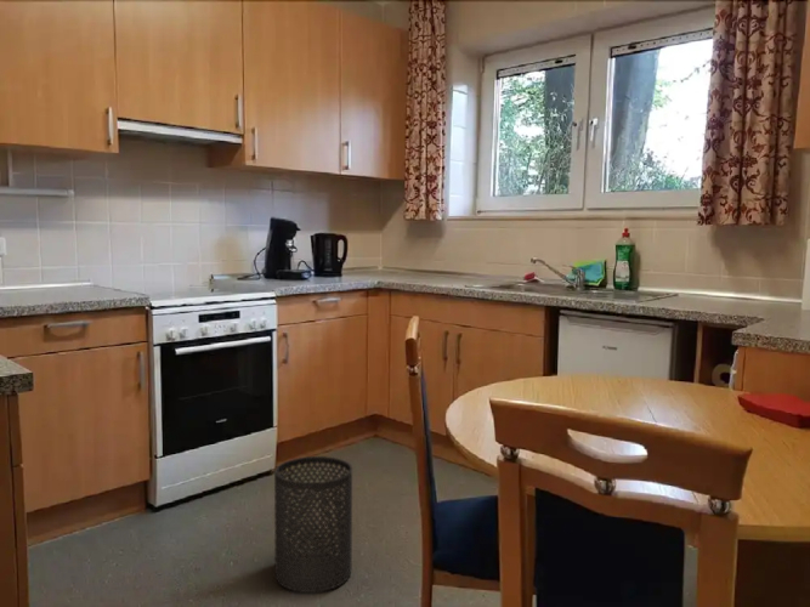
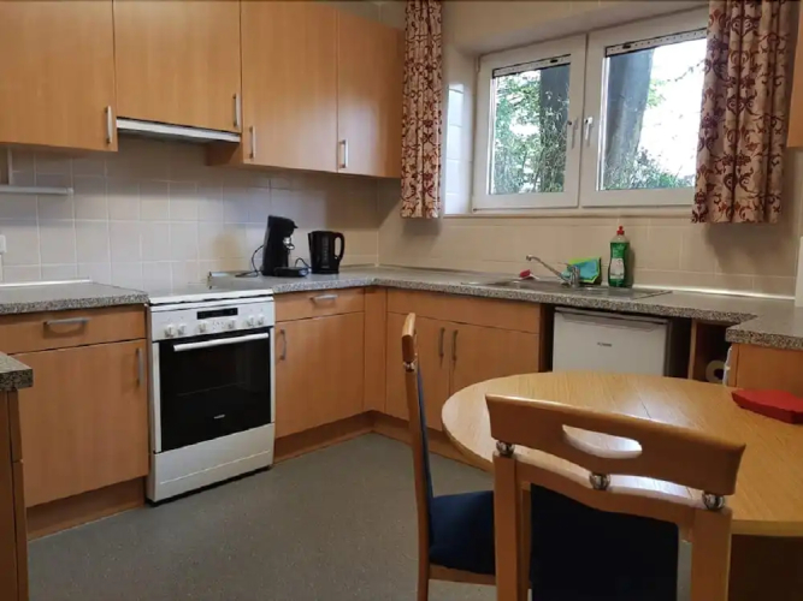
- trash can (313, 521)
